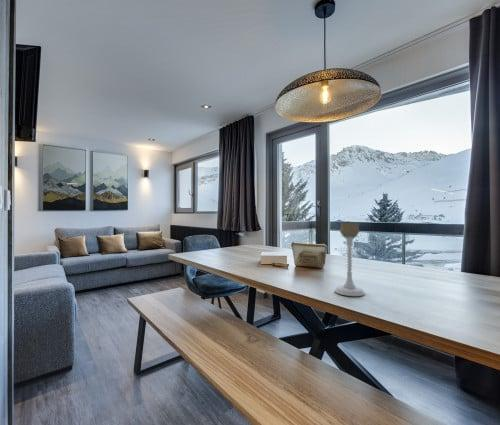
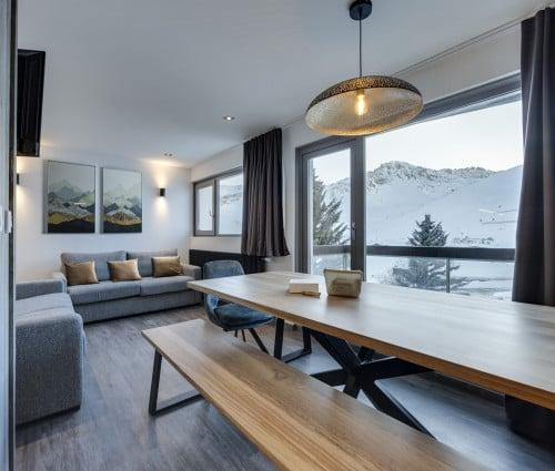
- candle holder (349, 257)
